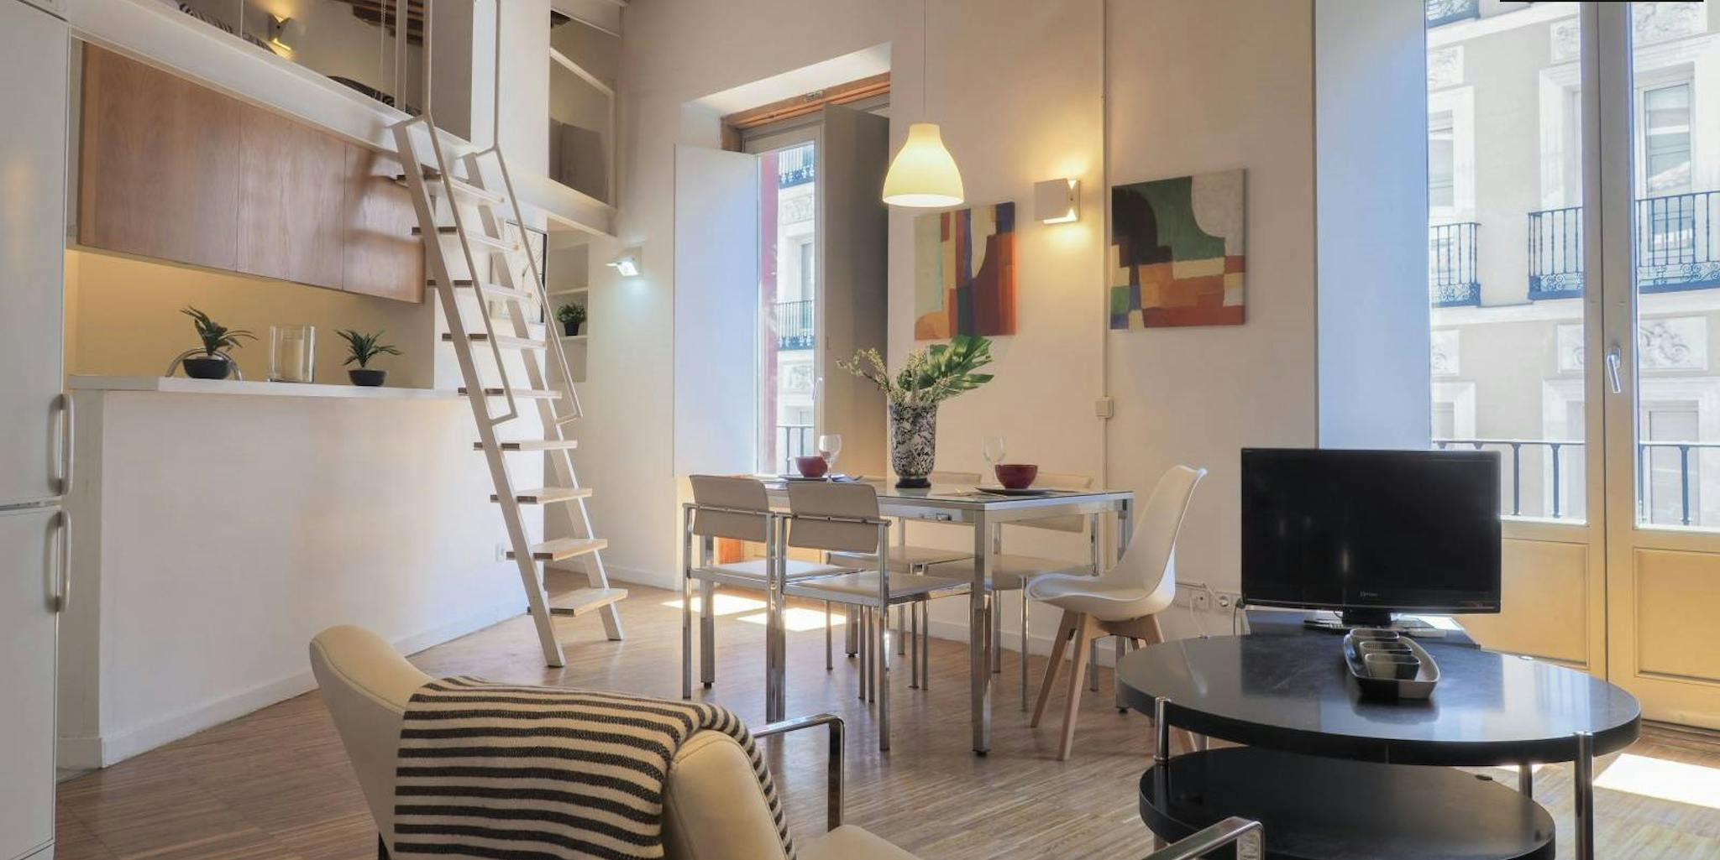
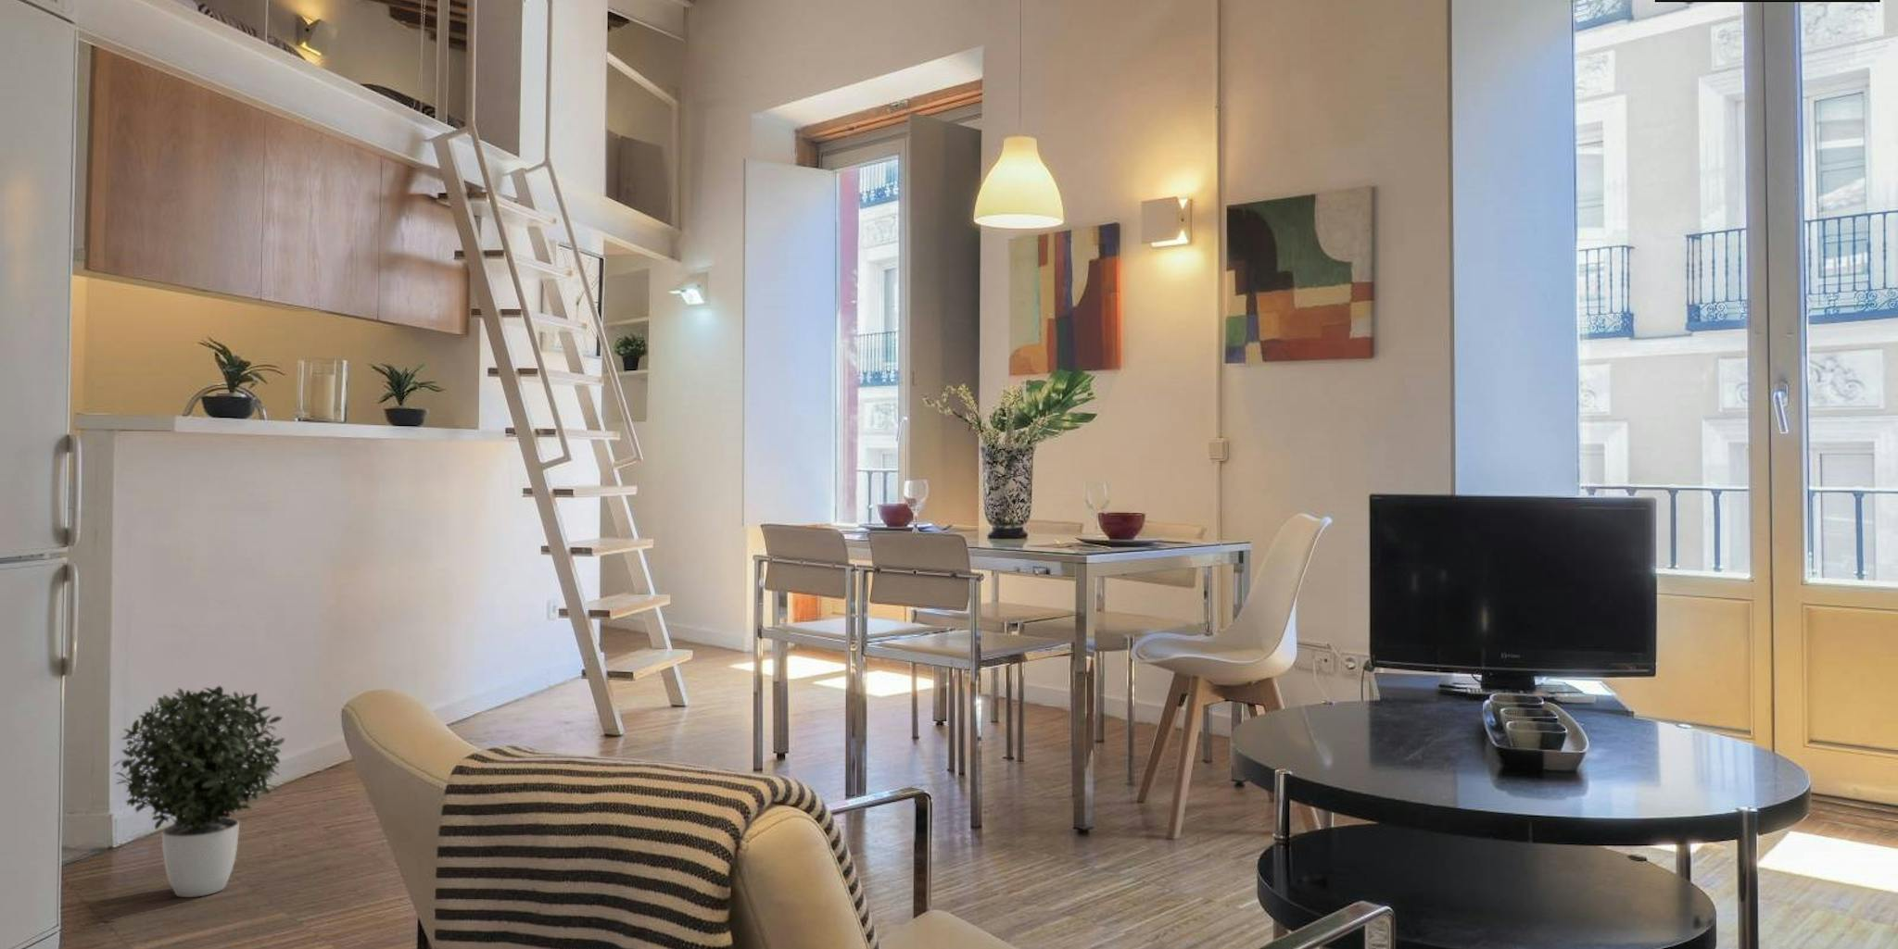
+ potted plant (199, 788)
